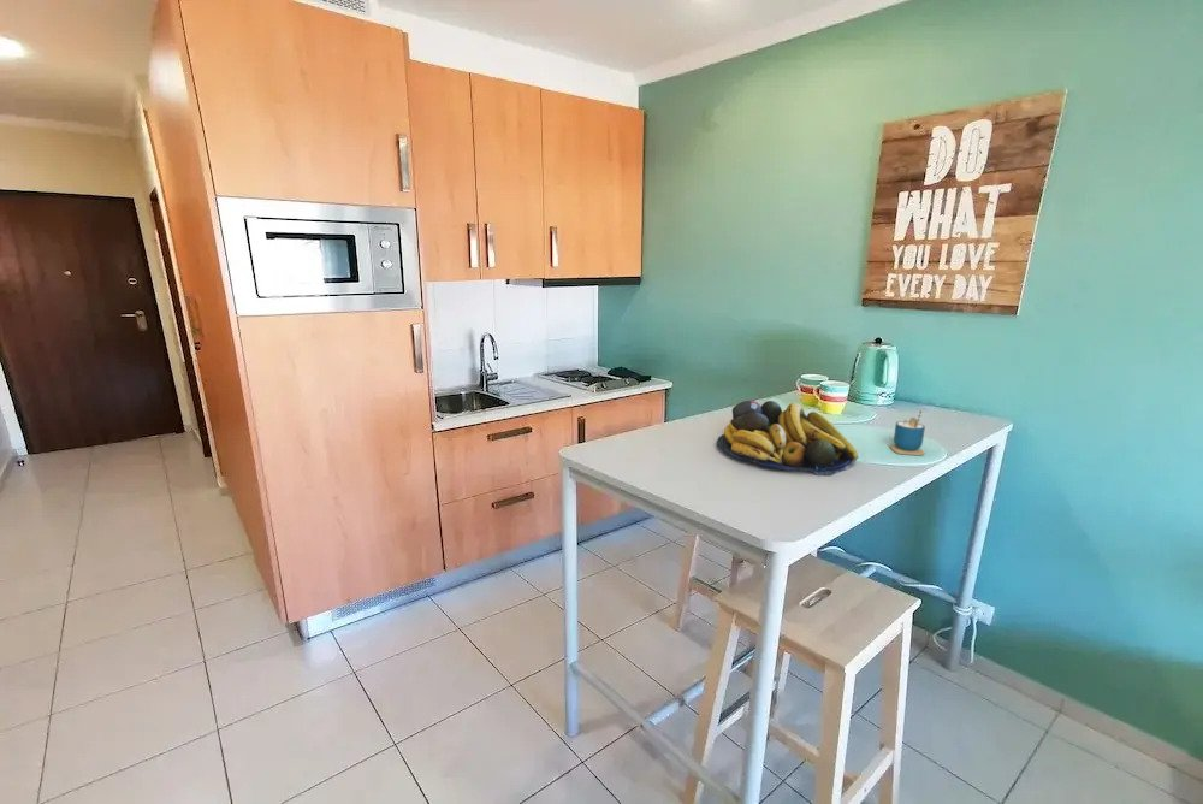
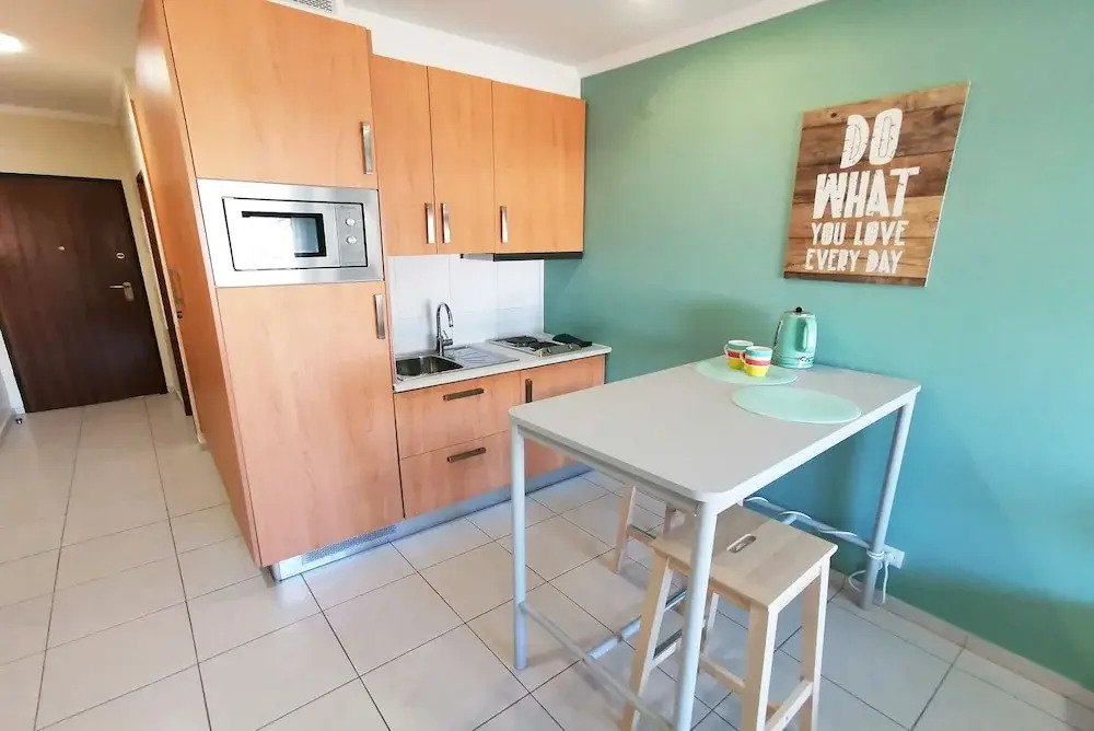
- fruit bowl (784, 427)
- cup (909, 428)
